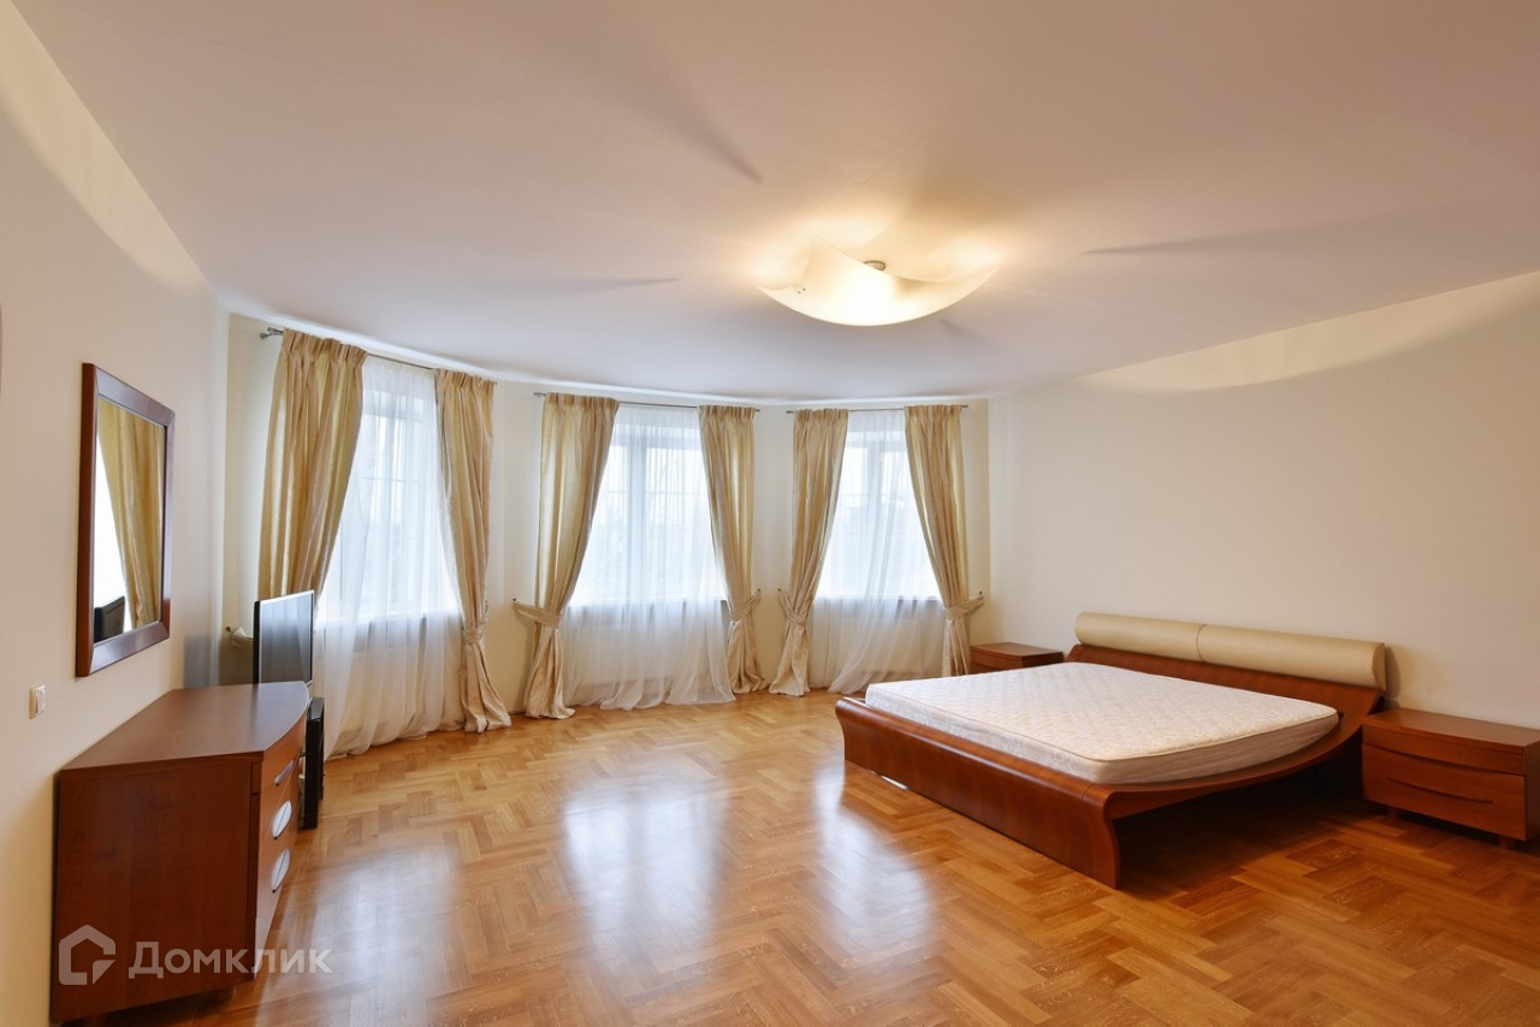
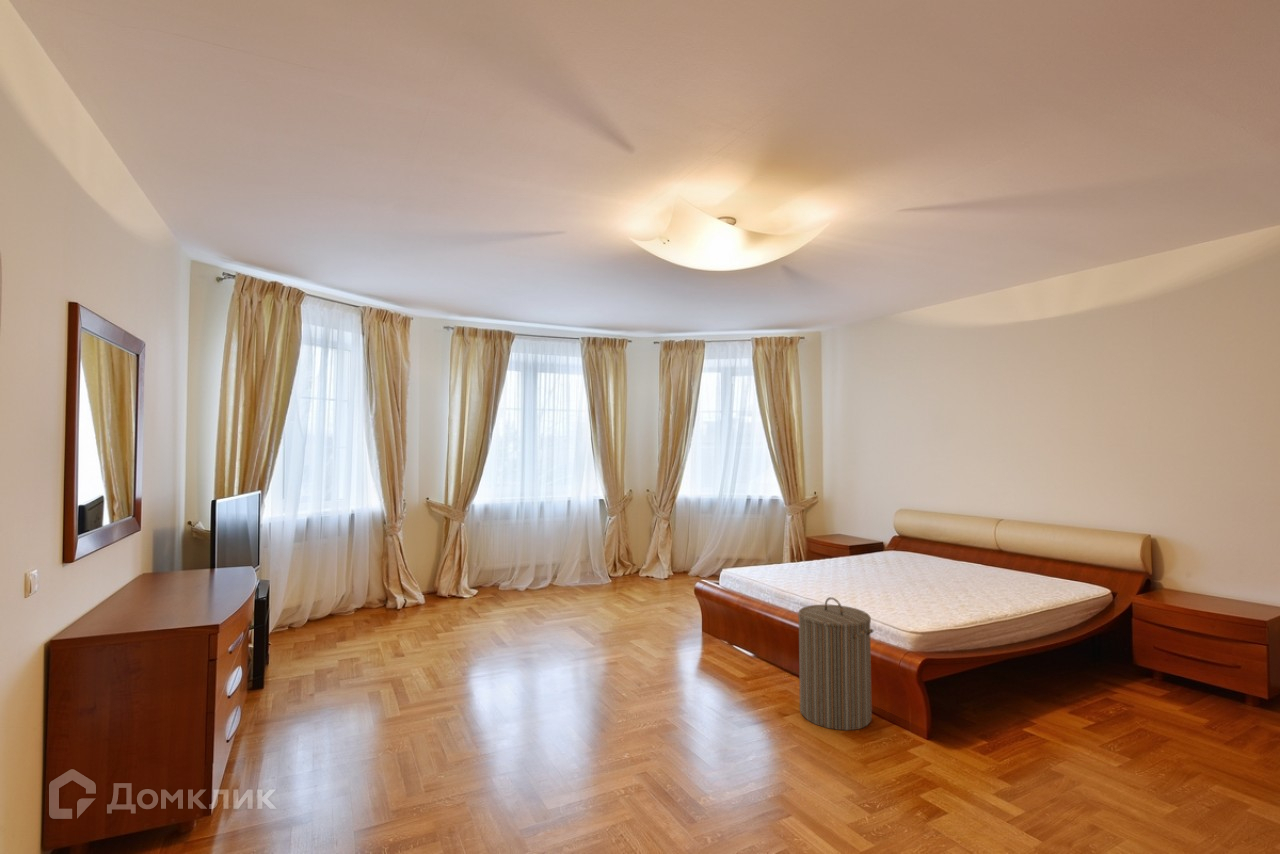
+ laundry hamper (834, 656)
